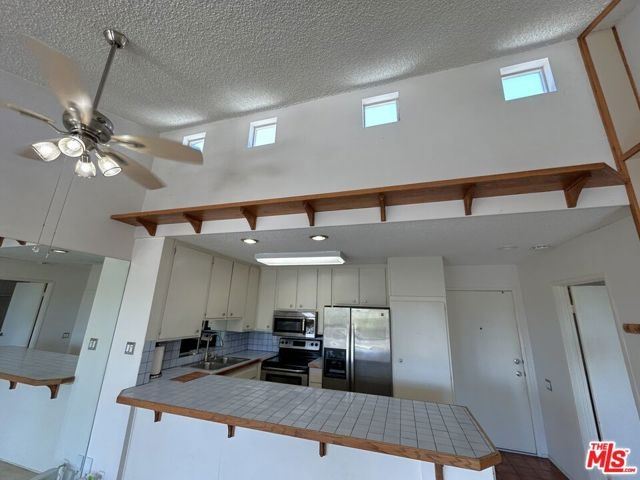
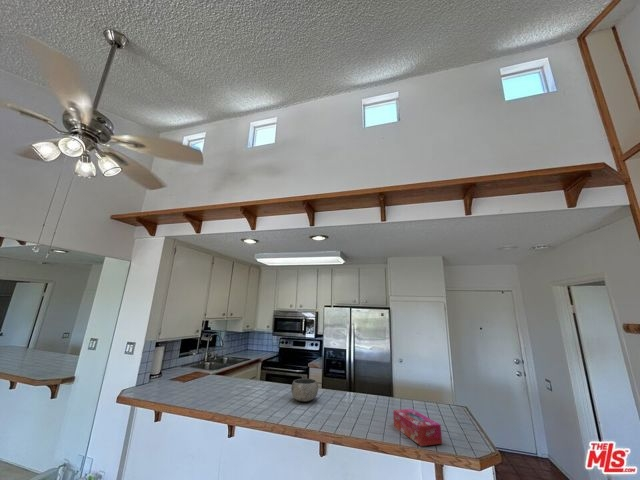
+ tissue box (415, 425)
+ bowl (304, 390)
